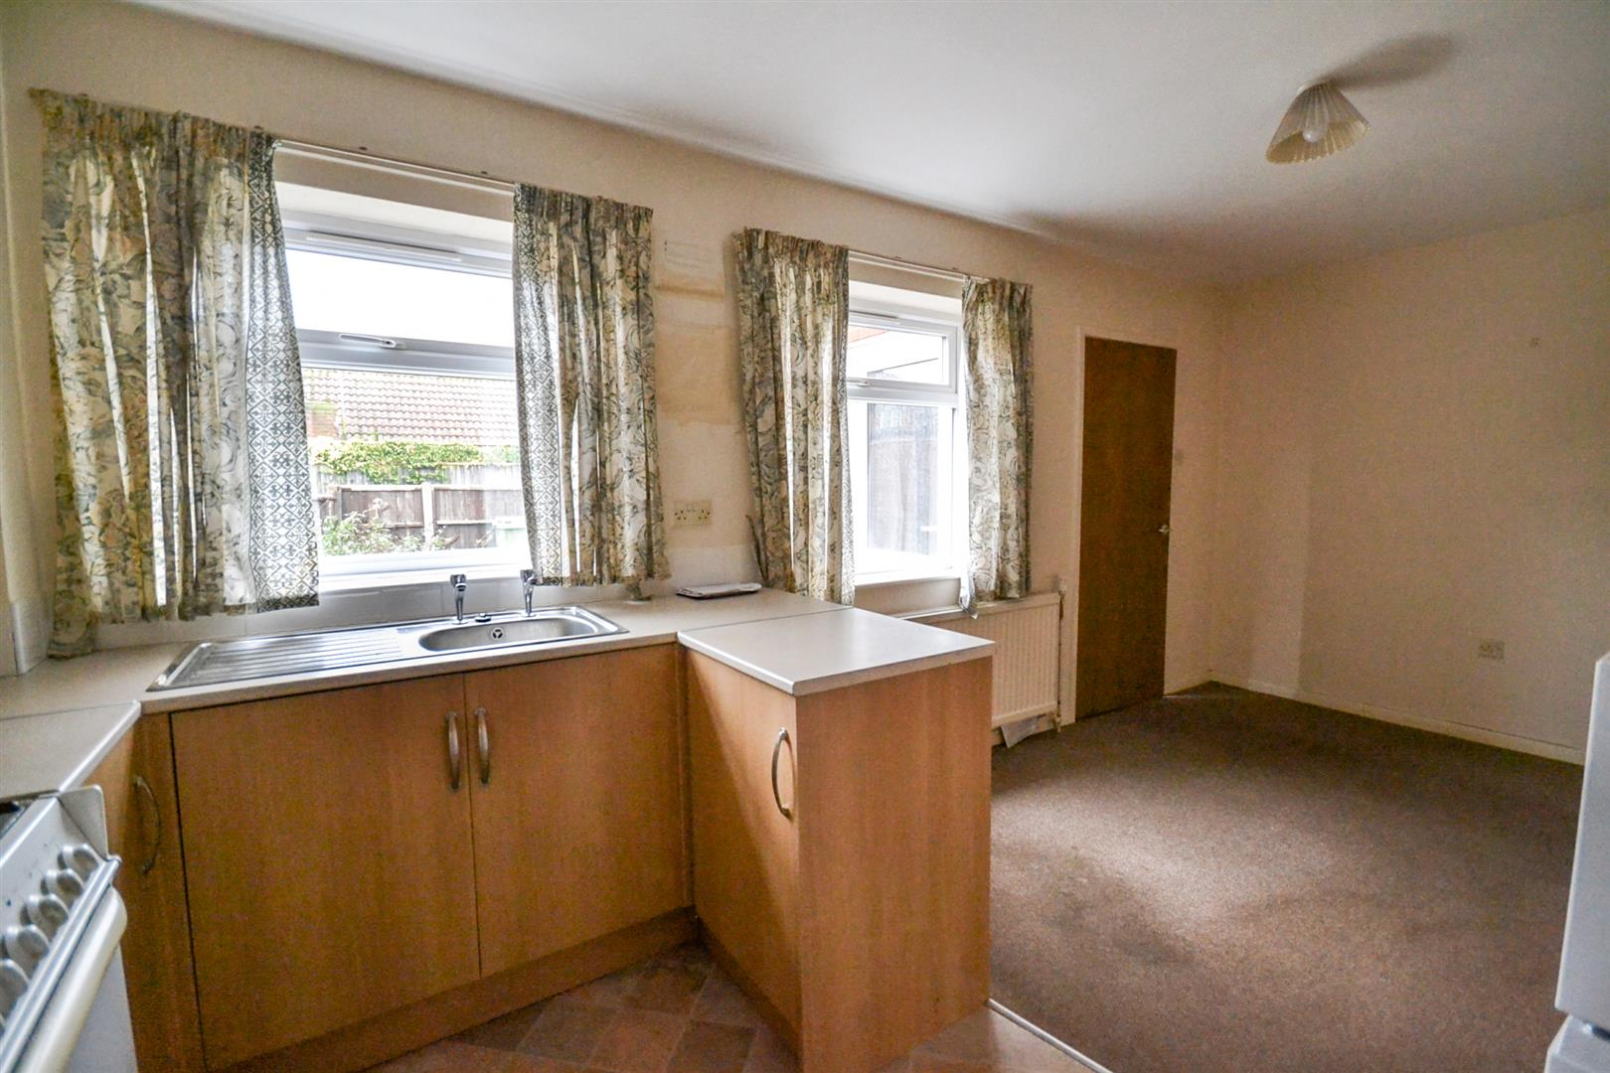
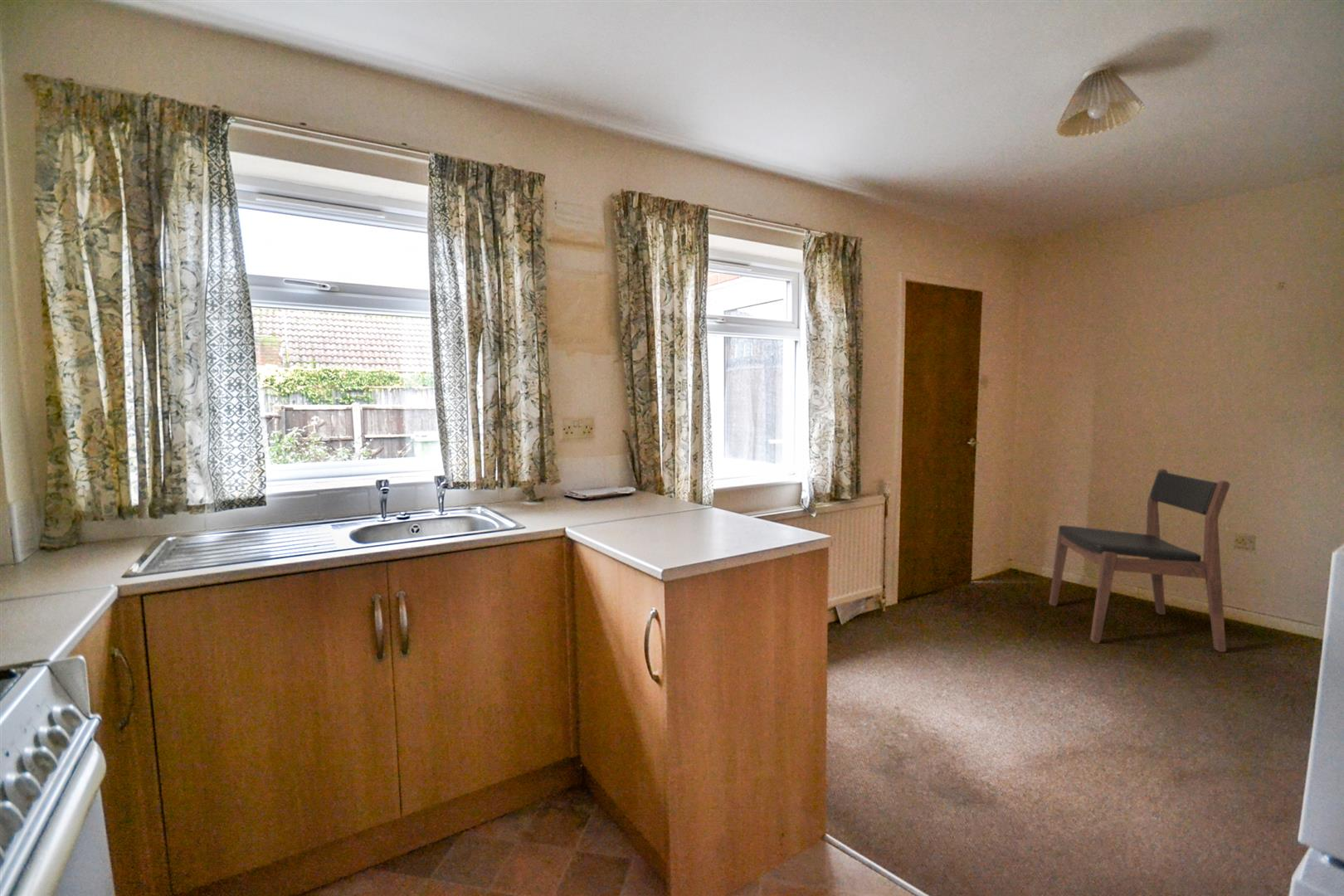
+ dining chair (1129, 550)
